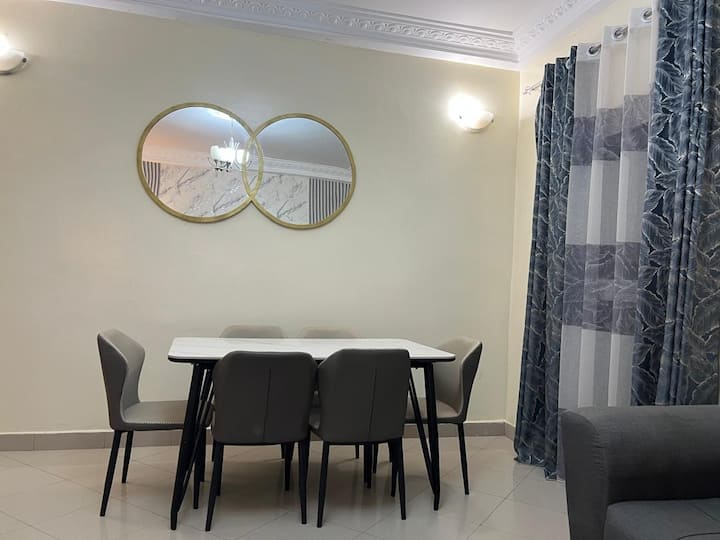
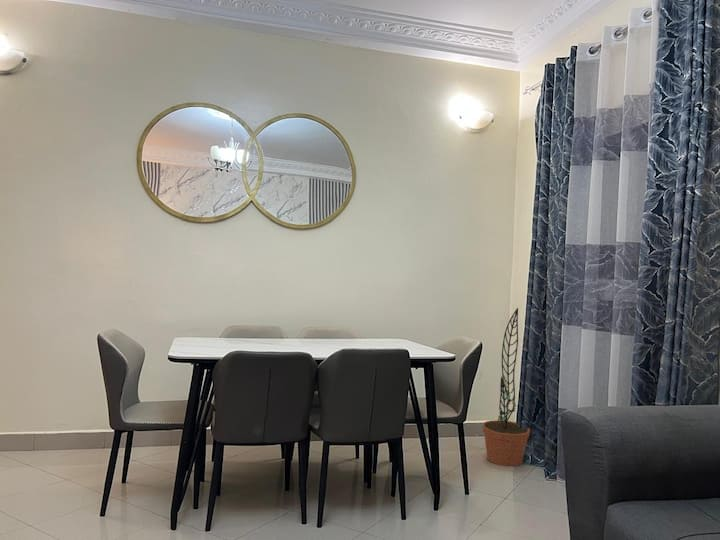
+ decorative plant (508, 383)
